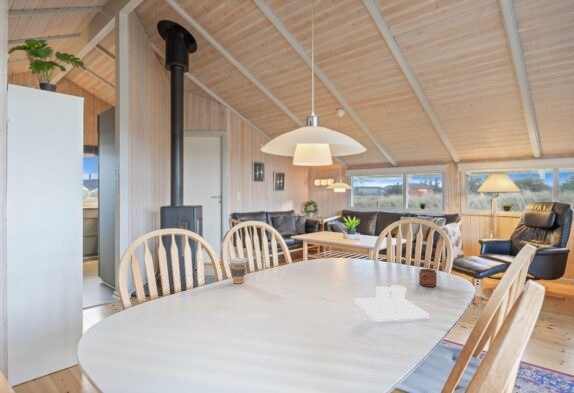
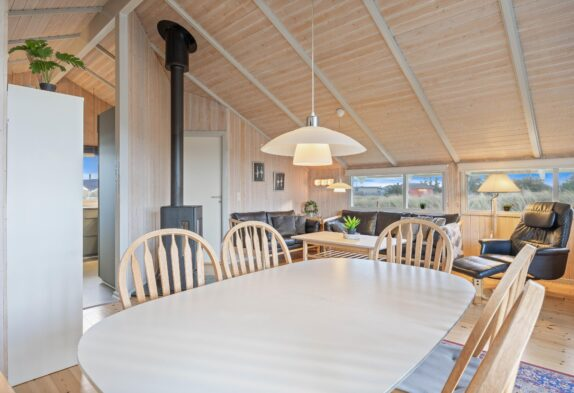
- salt and pepper shaker set (389, 297)
- coffee cup (238, 270)
- mug (425, 278)
